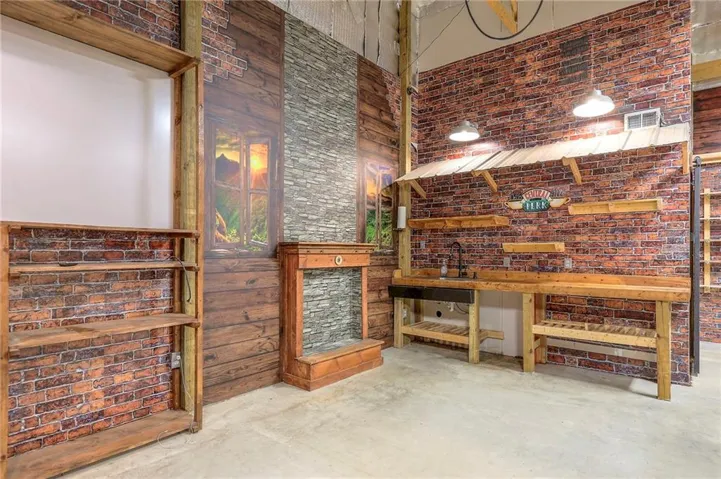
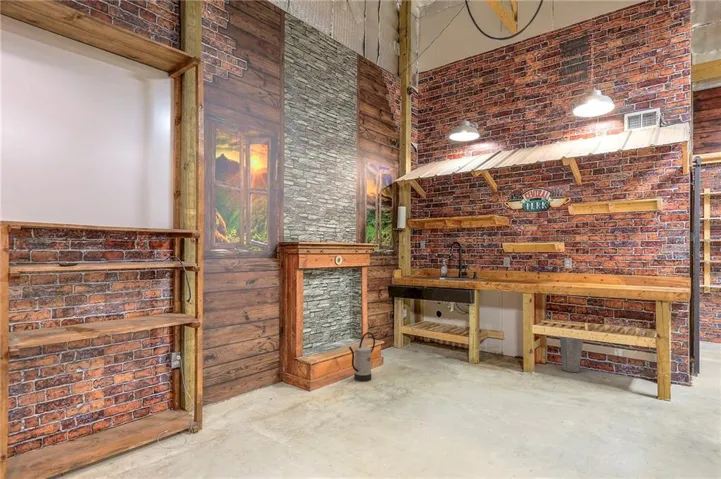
+ watering can (362, 356)
+ bucket (571, 346)
